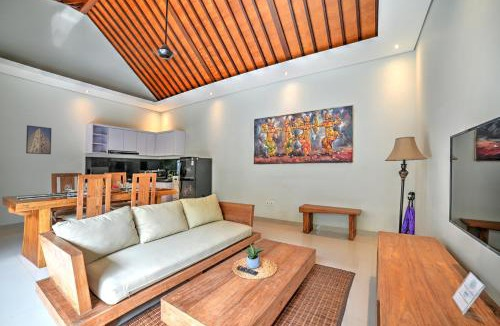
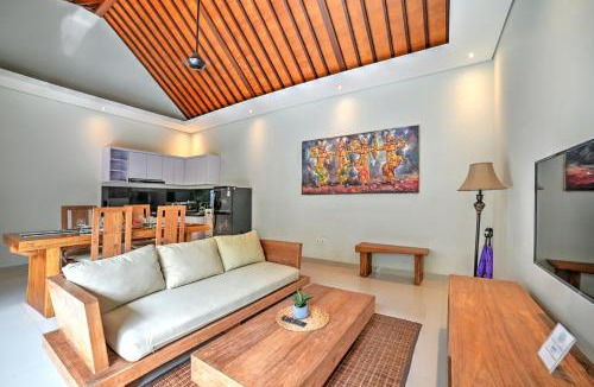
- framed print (39, 140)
